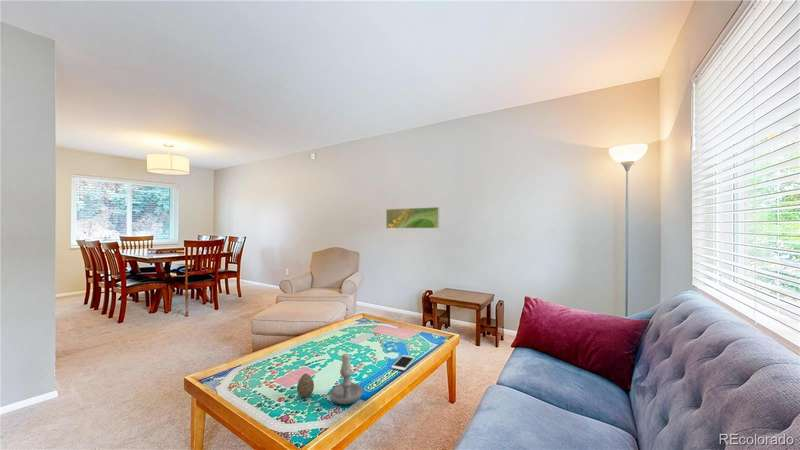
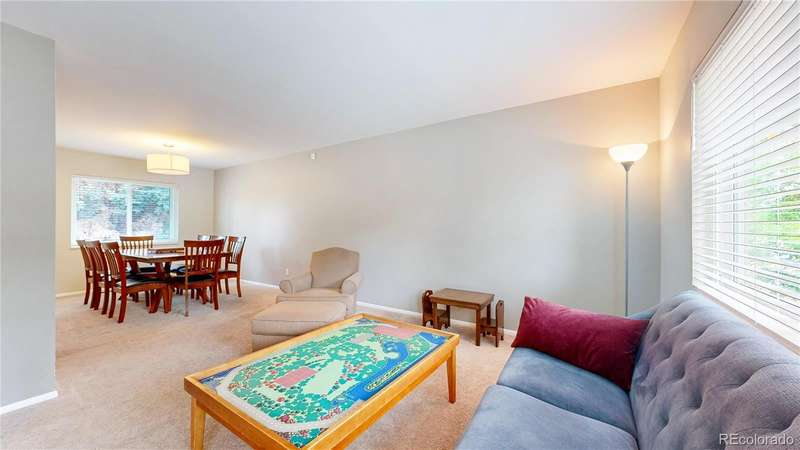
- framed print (411, 218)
- candle (346, 375)
- cell phone (403, 362)
- decorative egg (305, 385)
